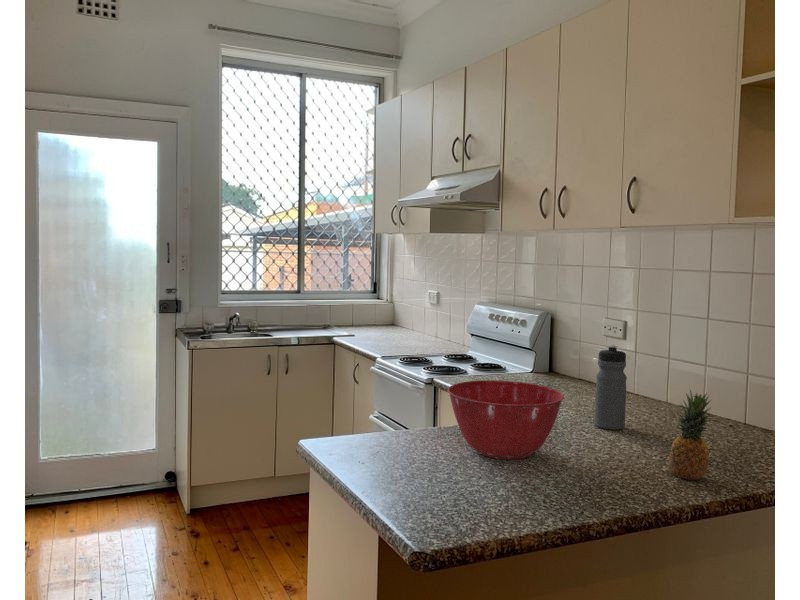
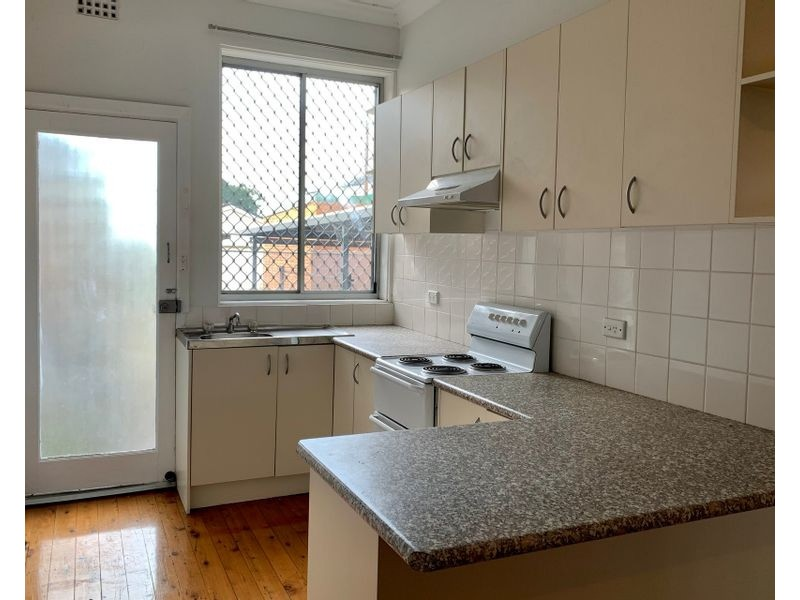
- fruit (690, 432)
- water bottle (611, 386)
- mixing bowl (504, 421)
